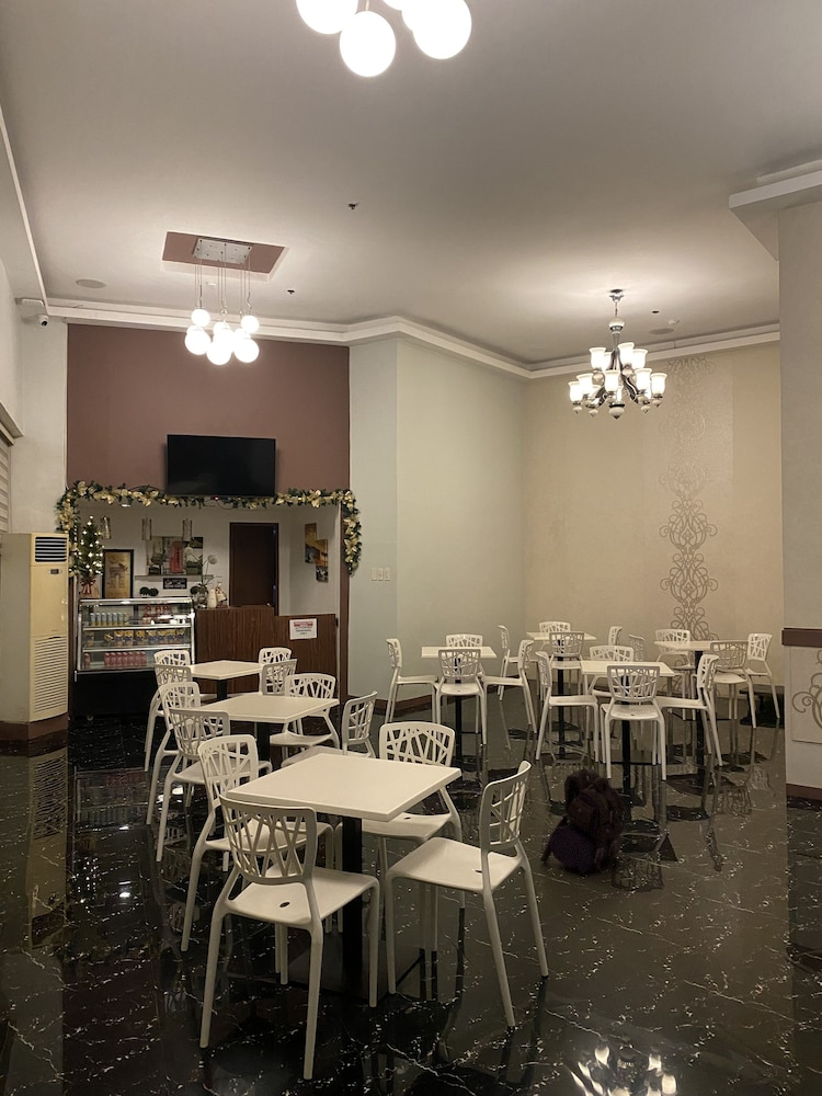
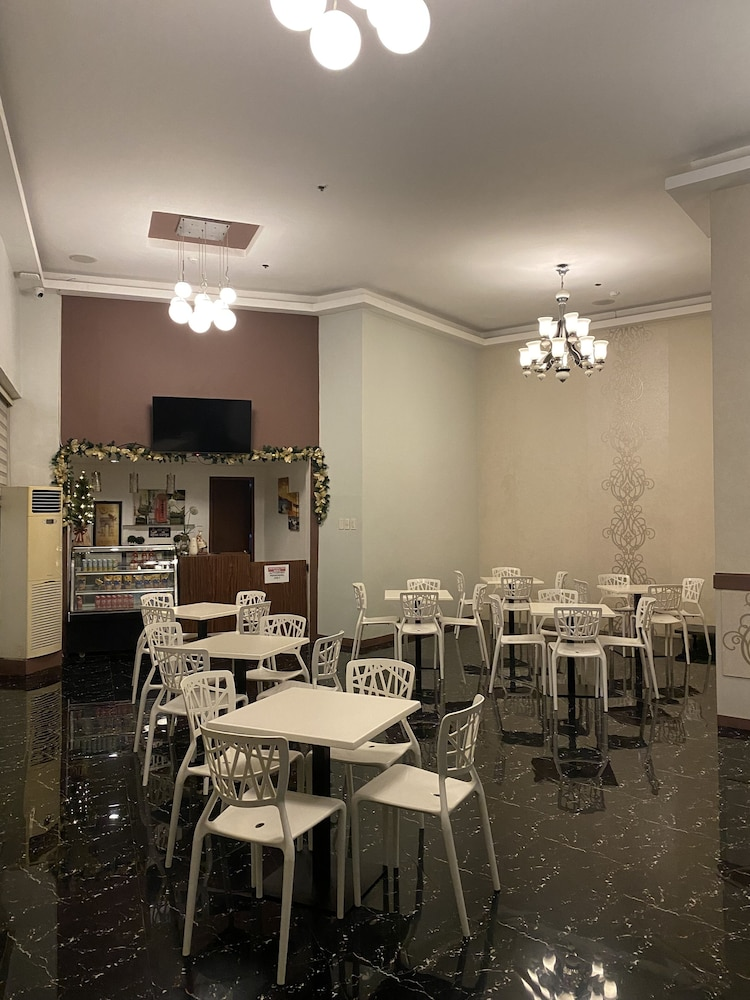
- backpack (586, 817)
